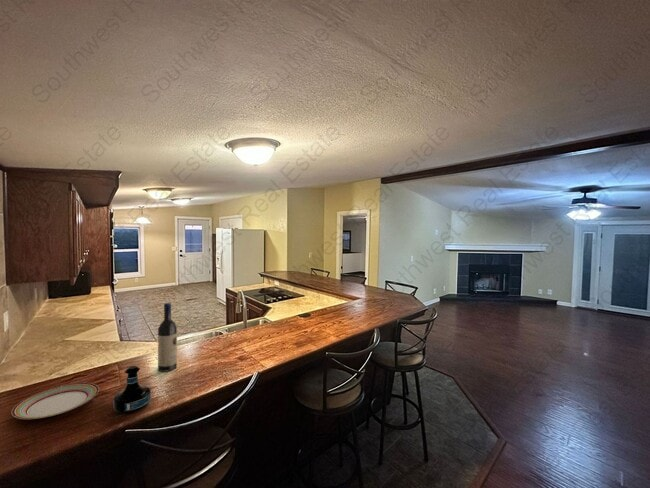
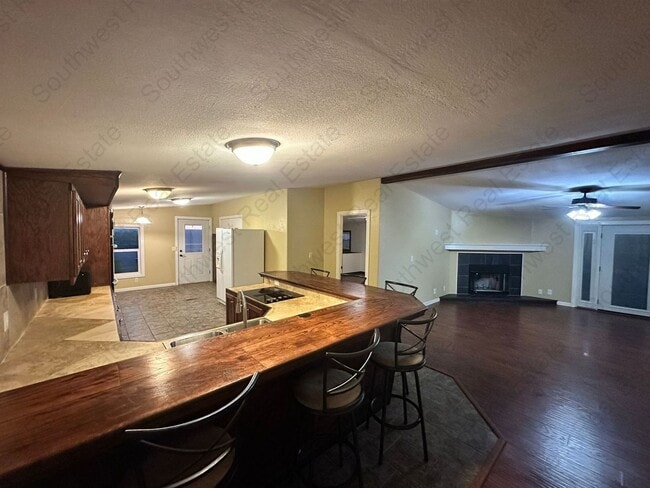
- tequila bottle (132, 386)
- wine bottle (167, 335)
- plate (58, 401)
